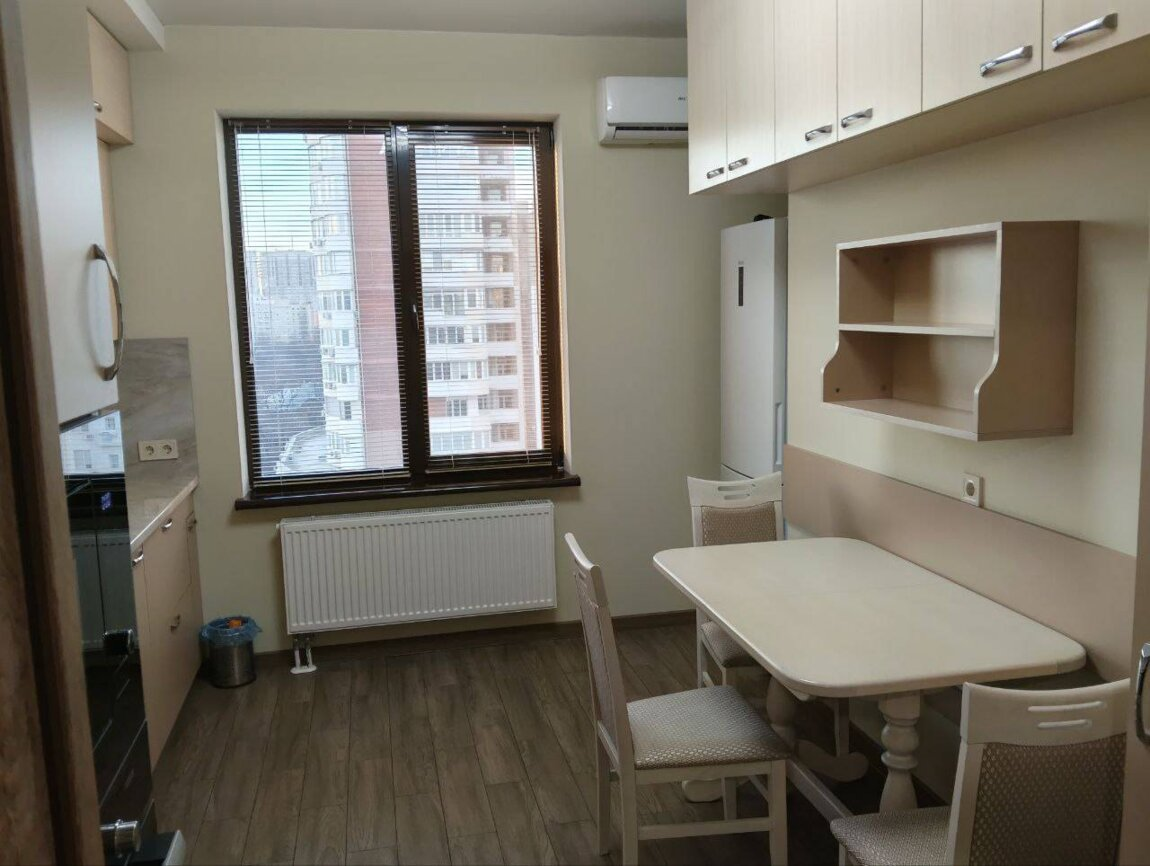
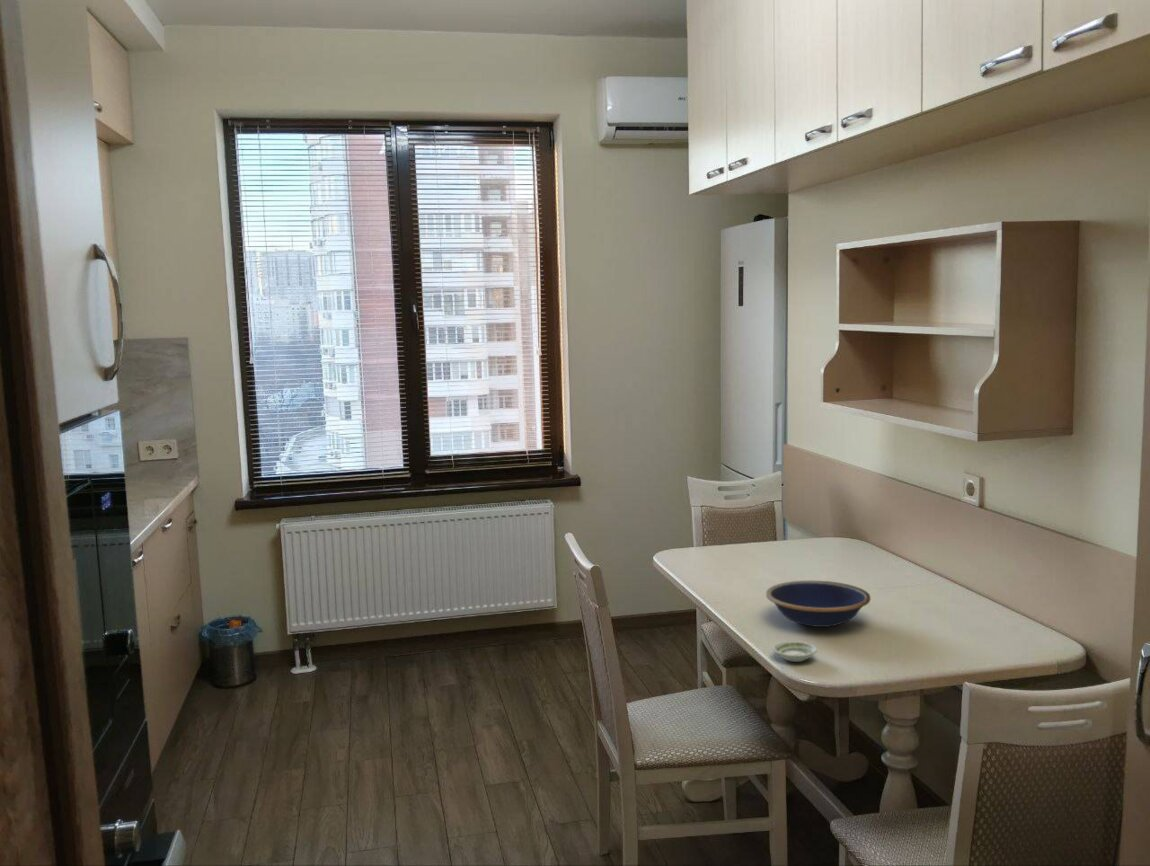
+ bowl (817, 607)
+ saucer (794, 652)
